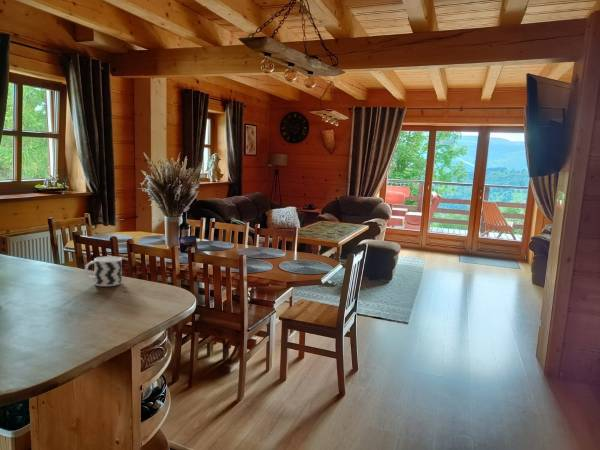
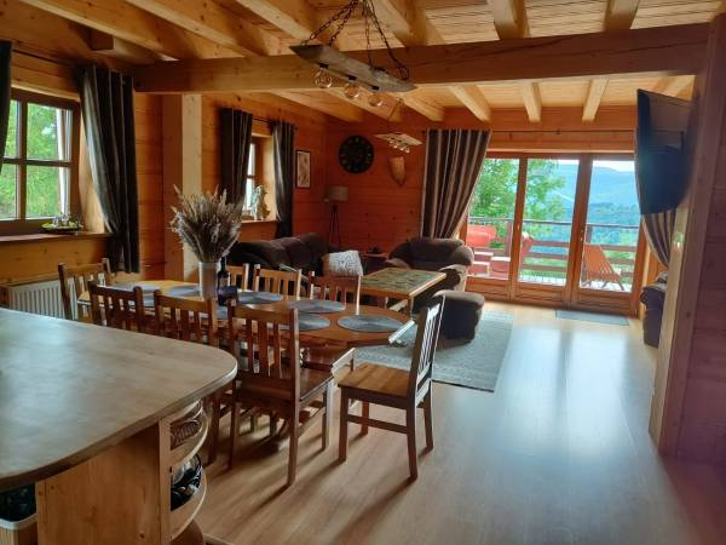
- cup (103, 271)
